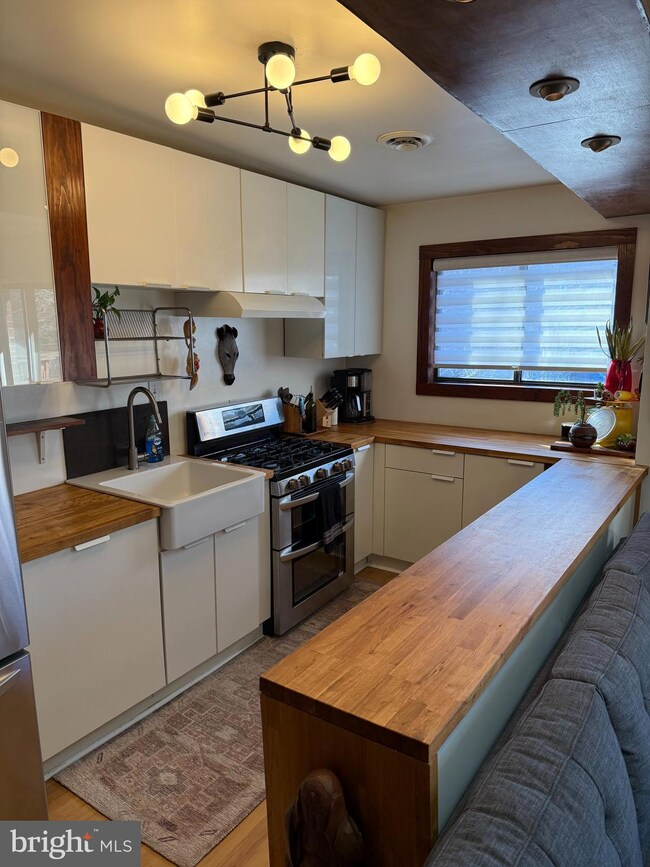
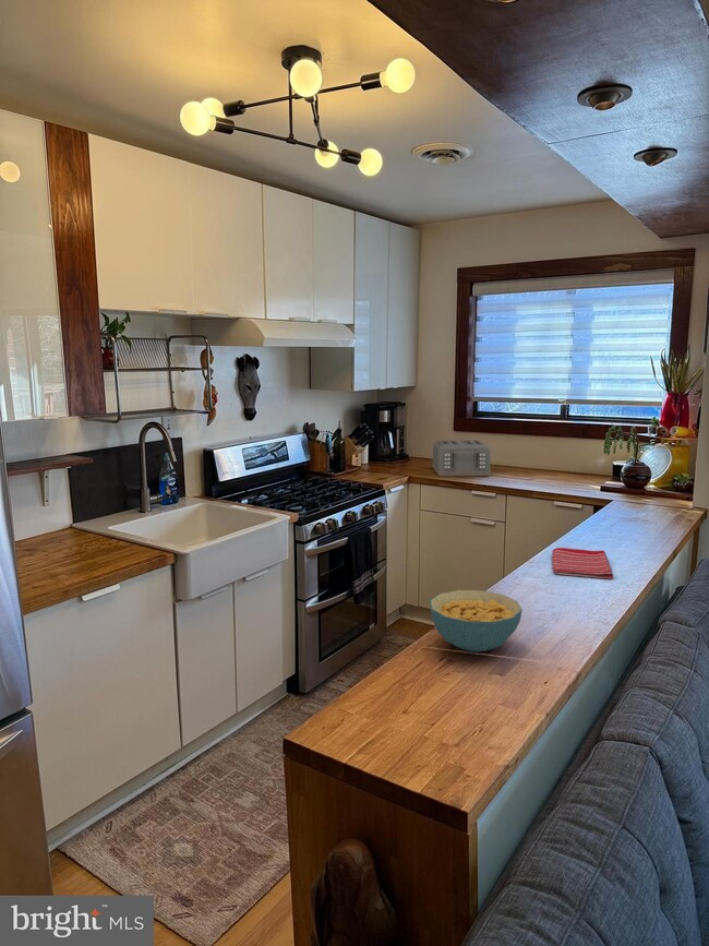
+ toaster (460, 457)
+ cereal bowl (473, 625)
+ dish towel (580, 562)
